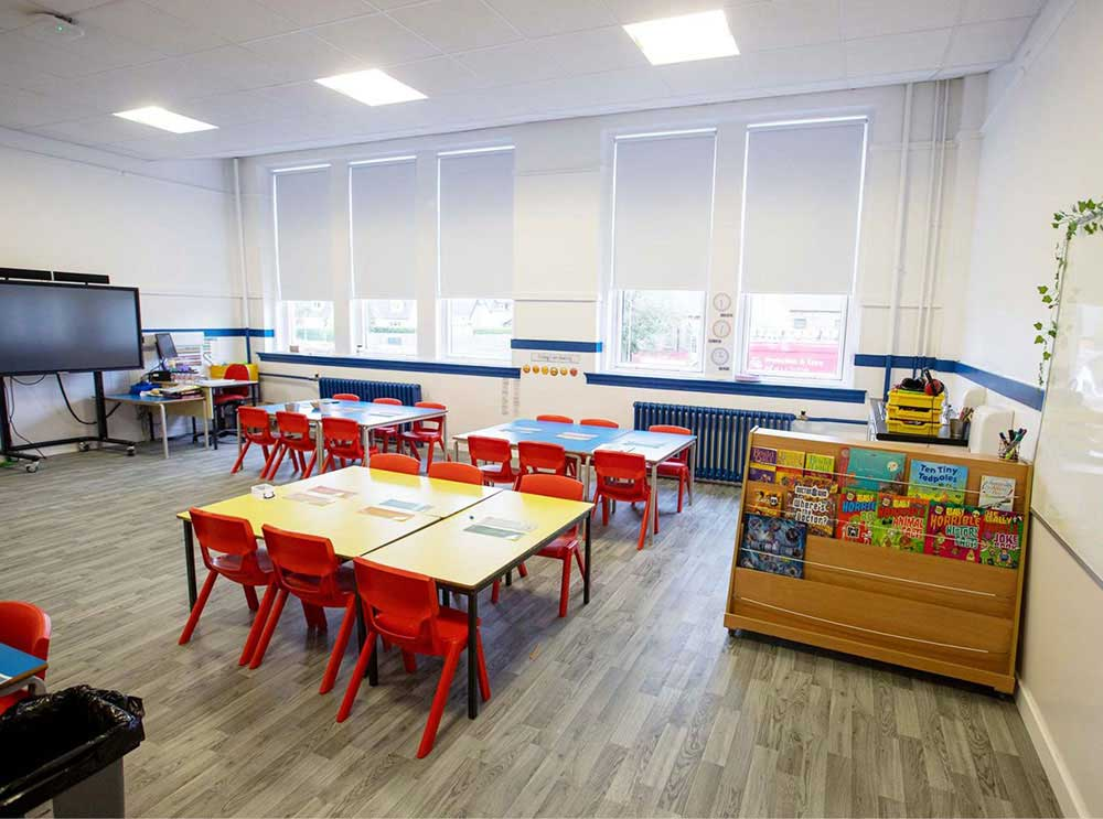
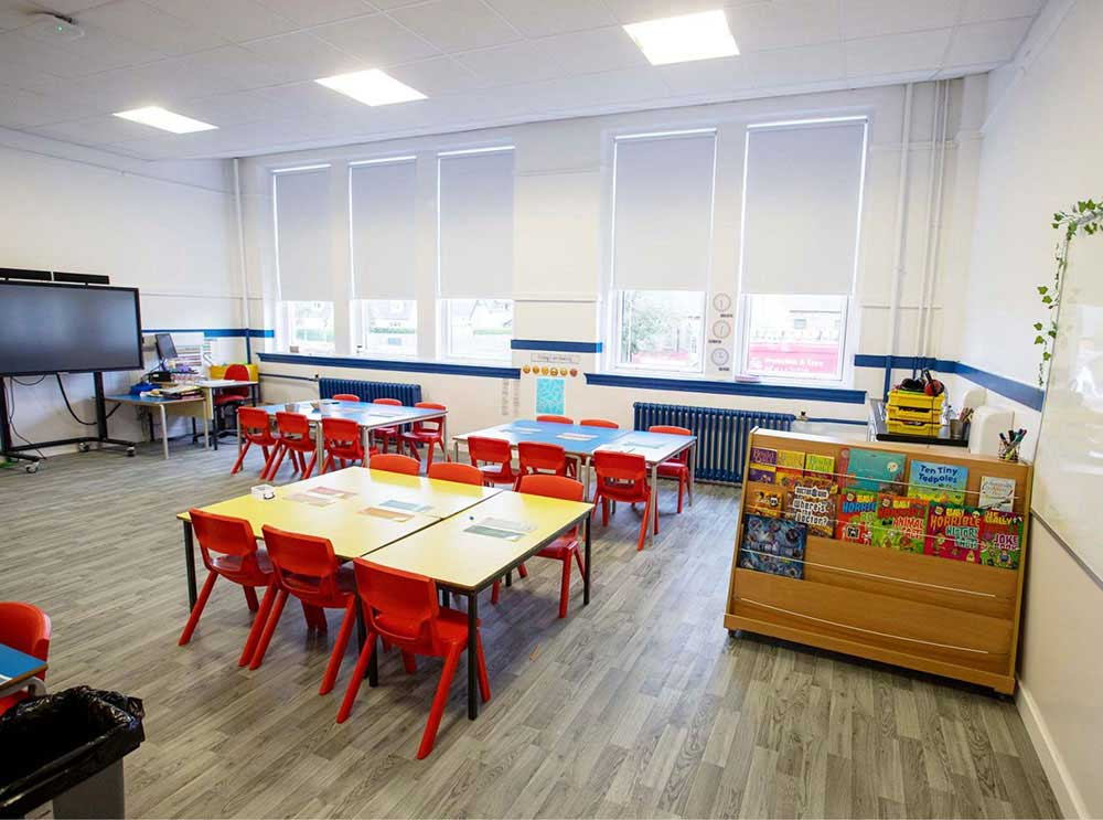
+ wall art (549, 396)
